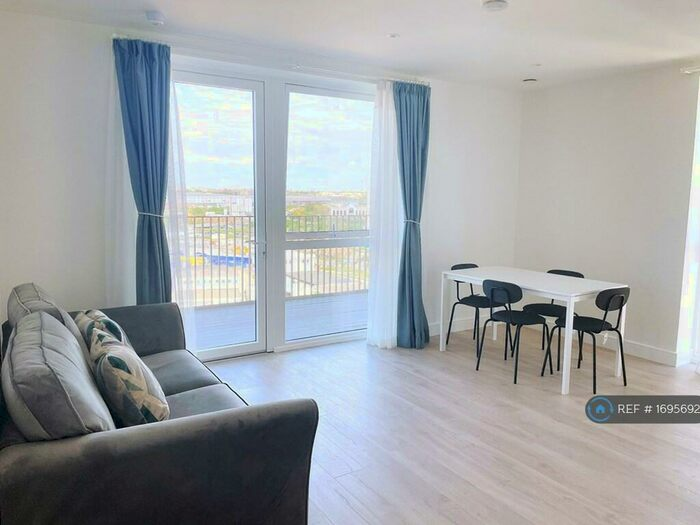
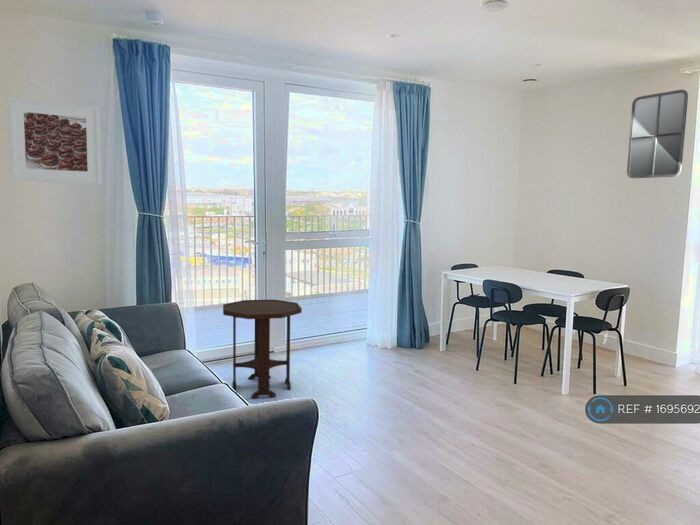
+ home mirror (656, 135)
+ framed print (56, 142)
+ side table (261, 347)
